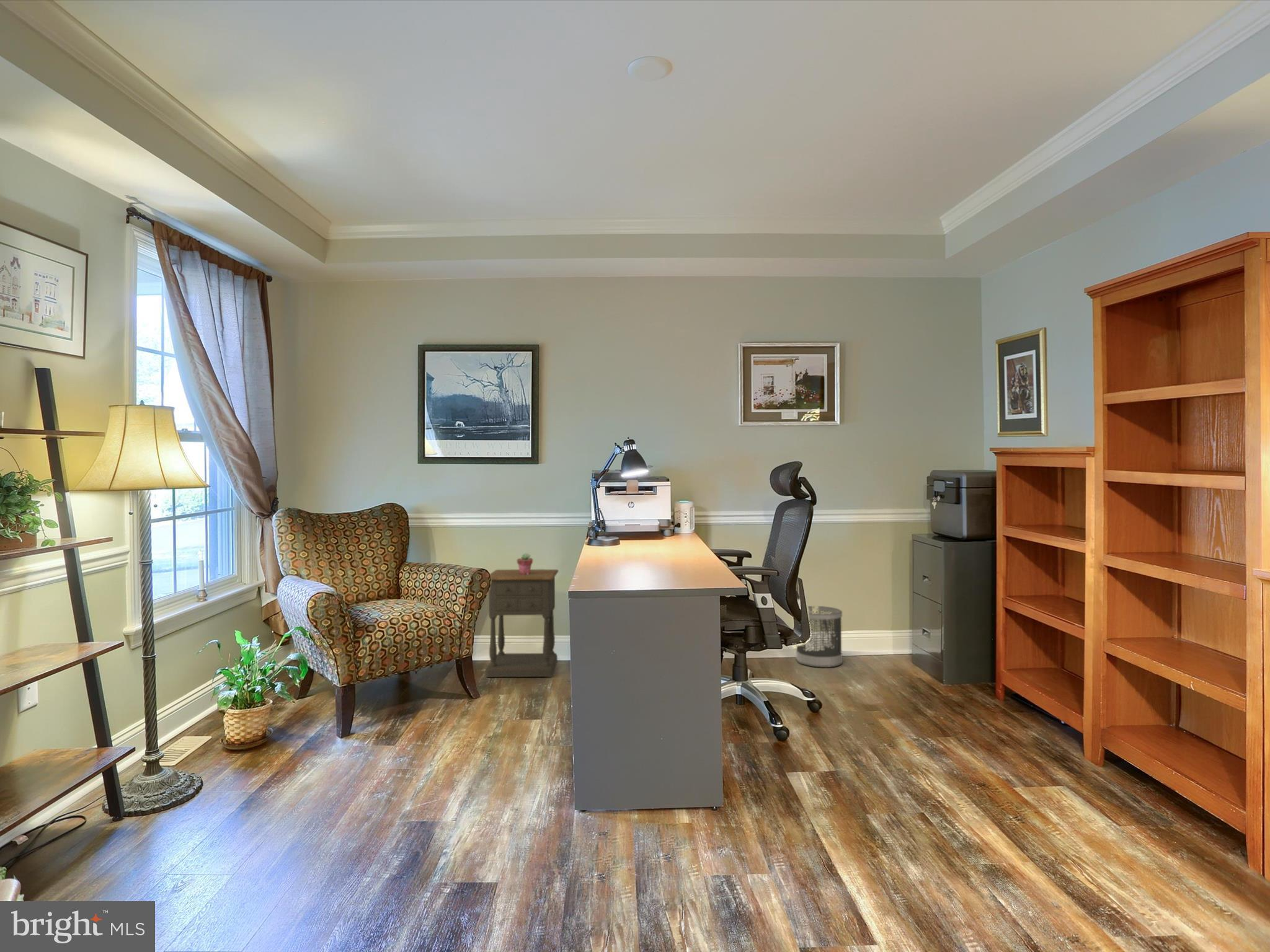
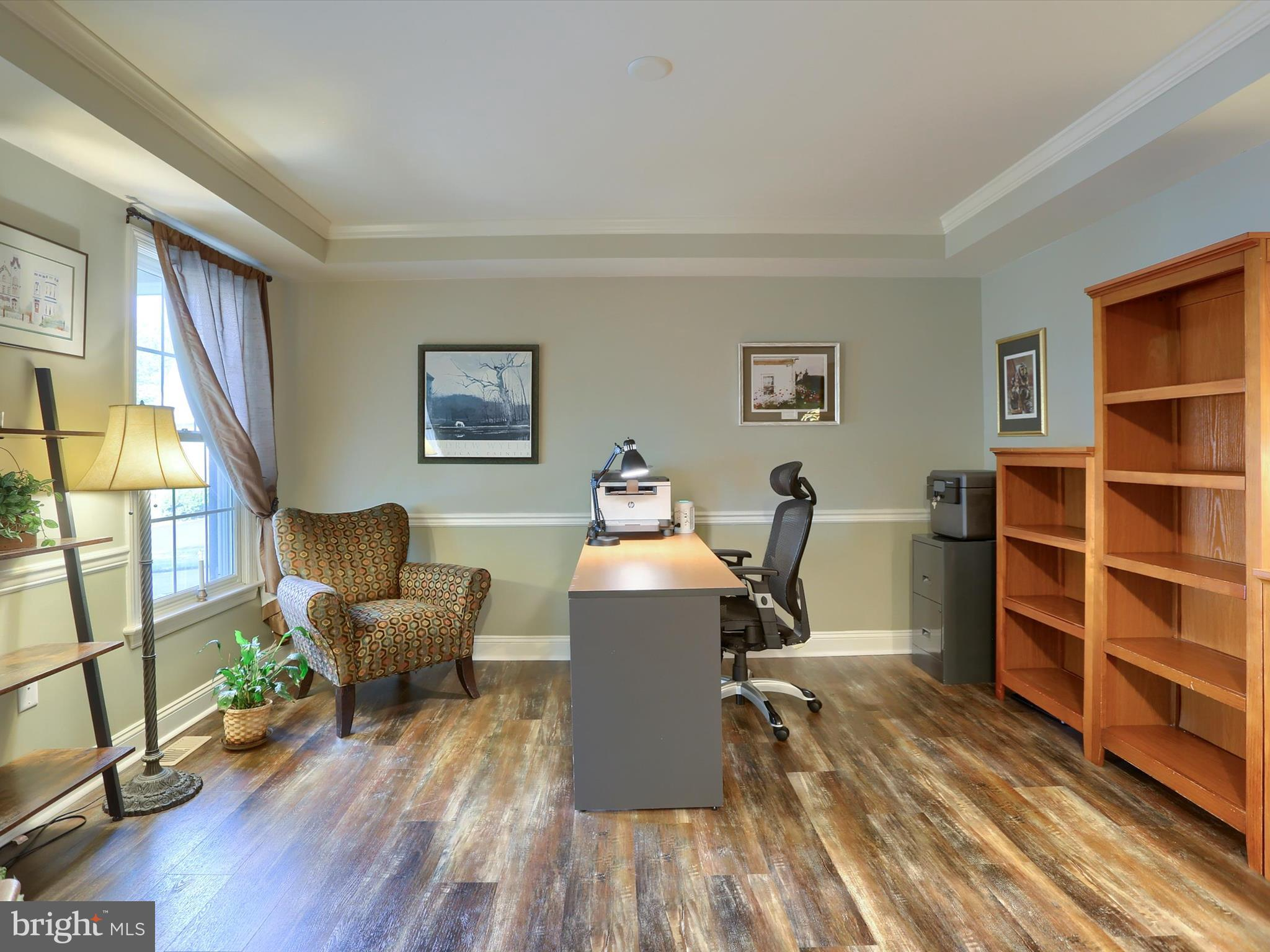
- nightstand (523, 615)
- potted succulent (525, 563)
- wastebasket (819, 635)
